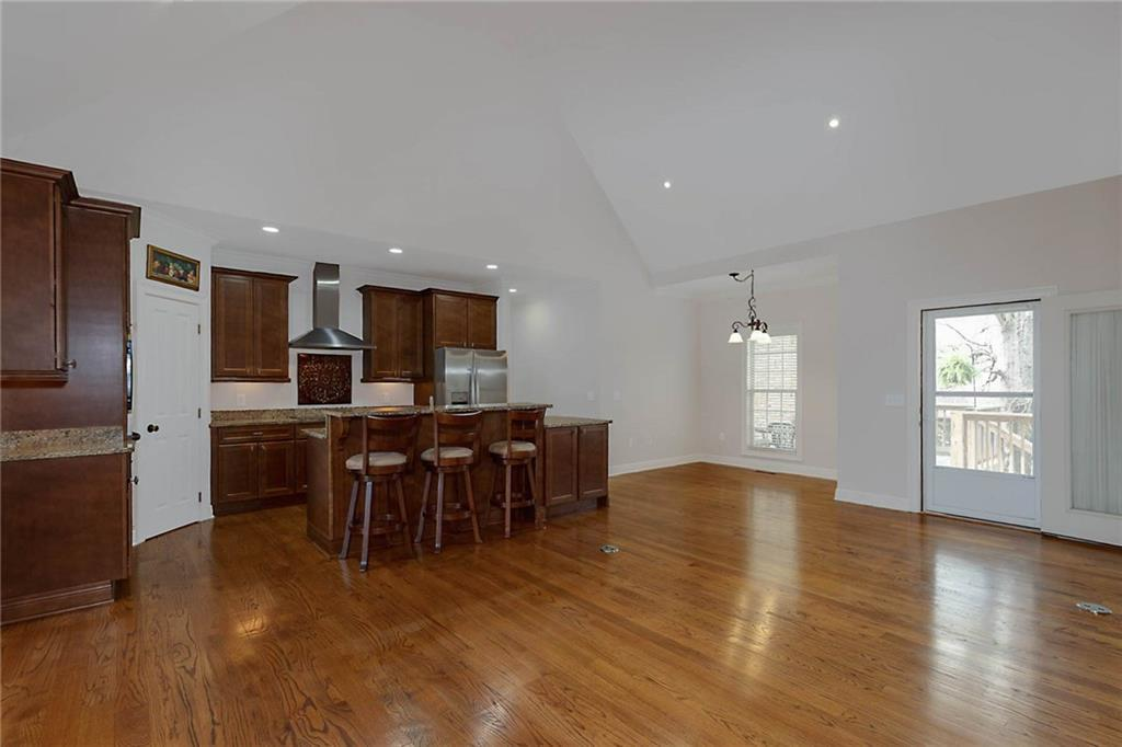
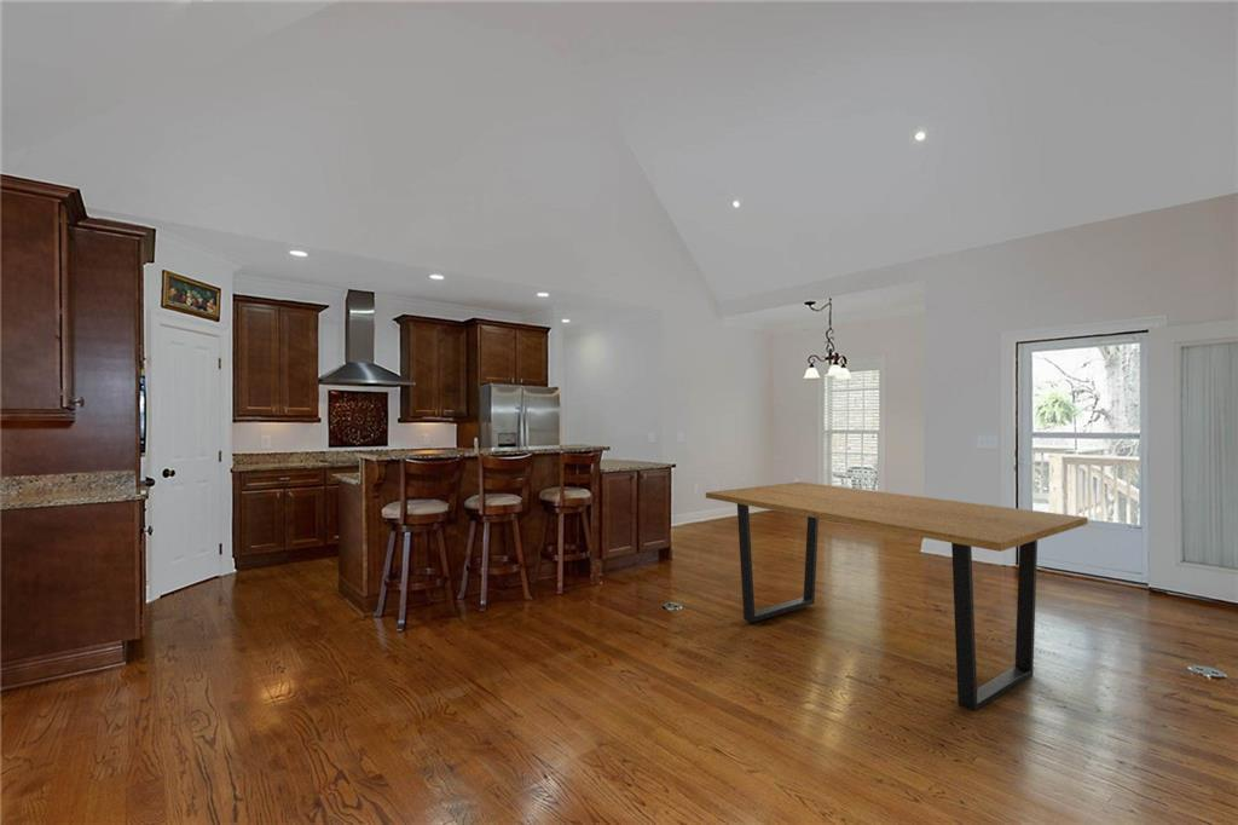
+ dining table (878, 529)
